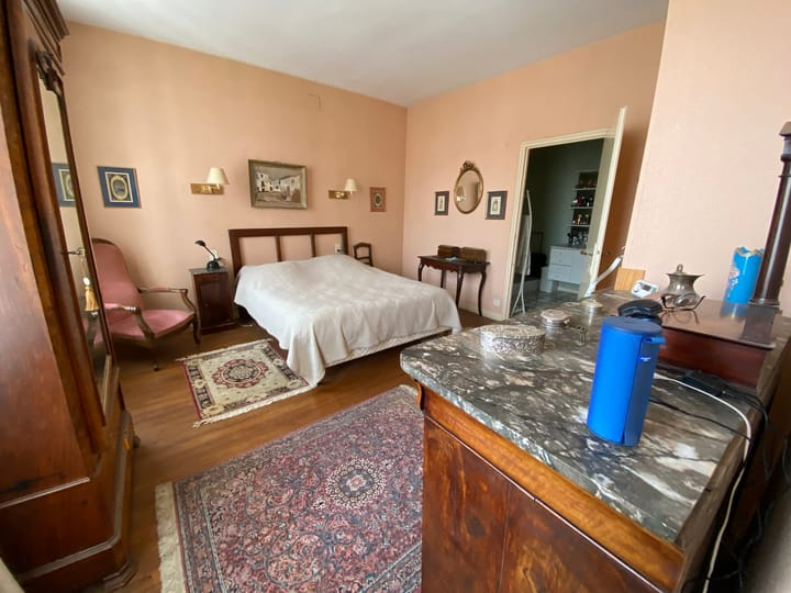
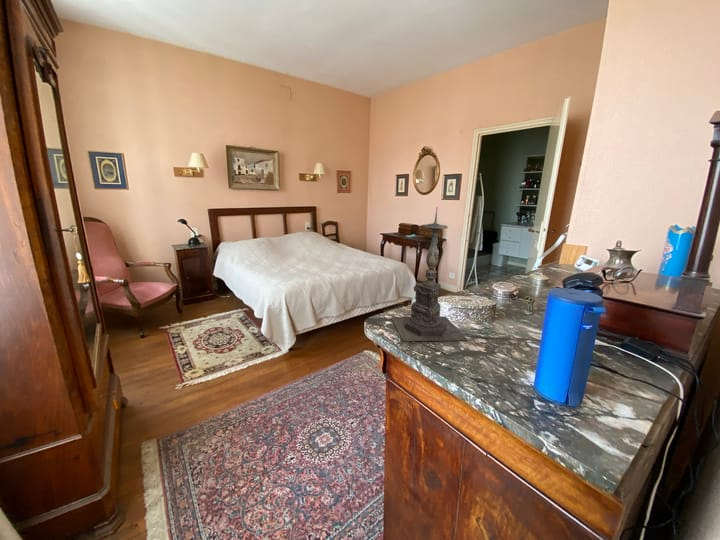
+ candle holder (431, 269)
